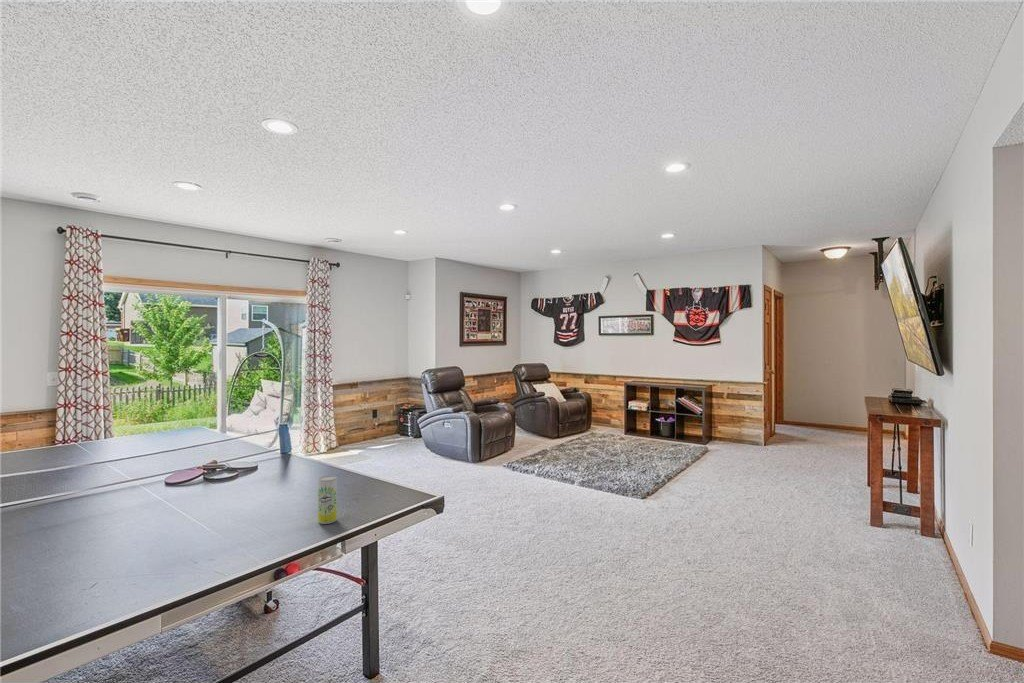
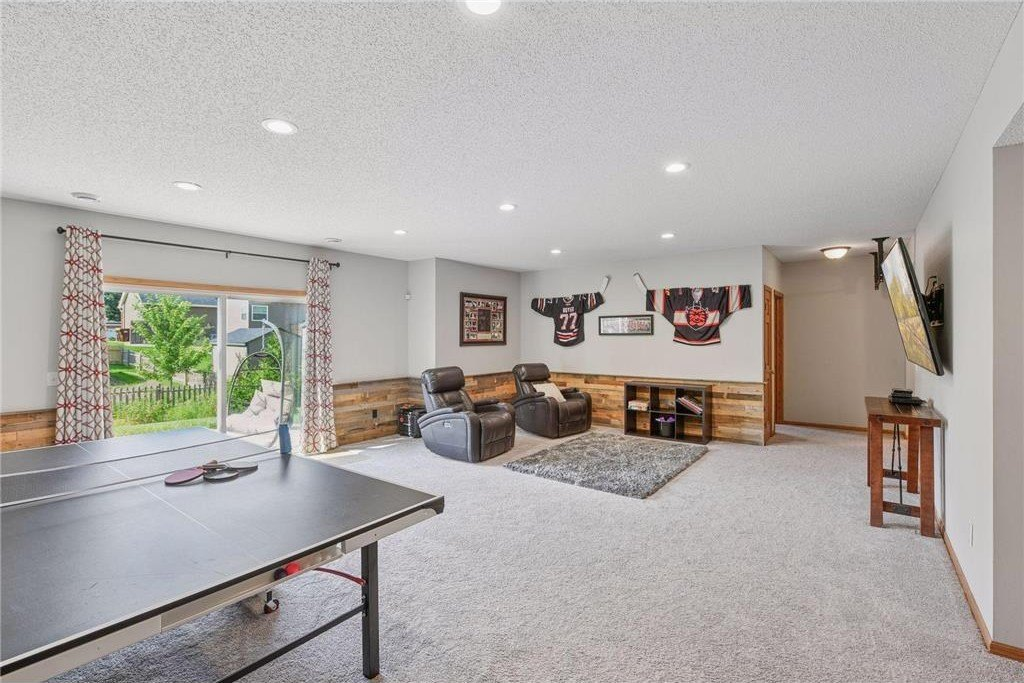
- beverage can (327, 499)
